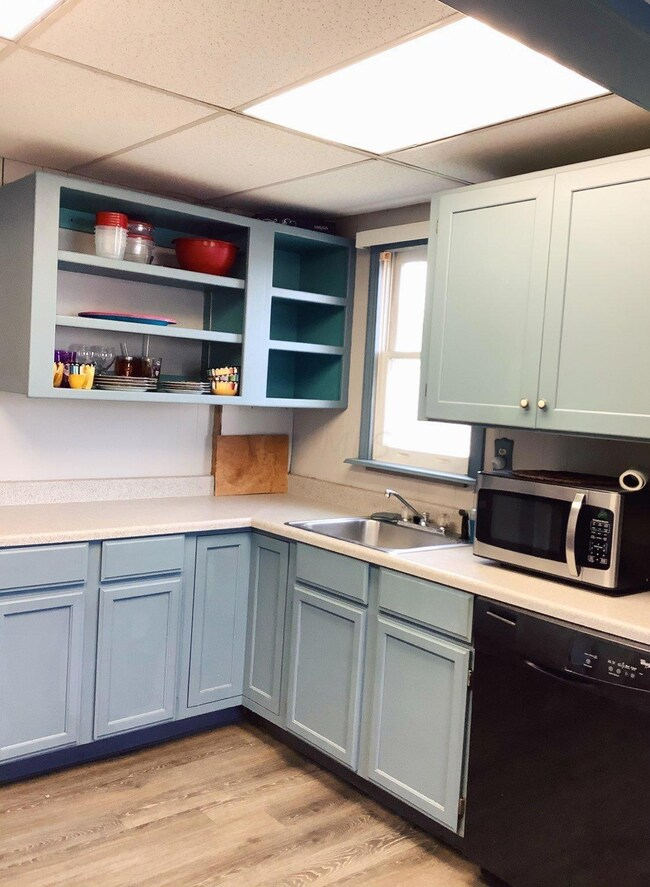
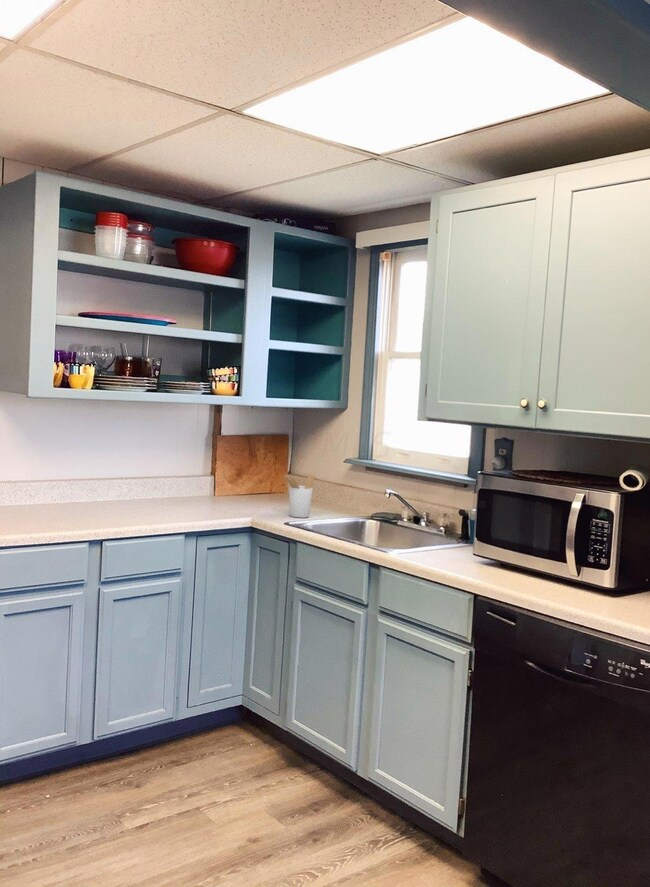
+ utensil holder (296, 494)
